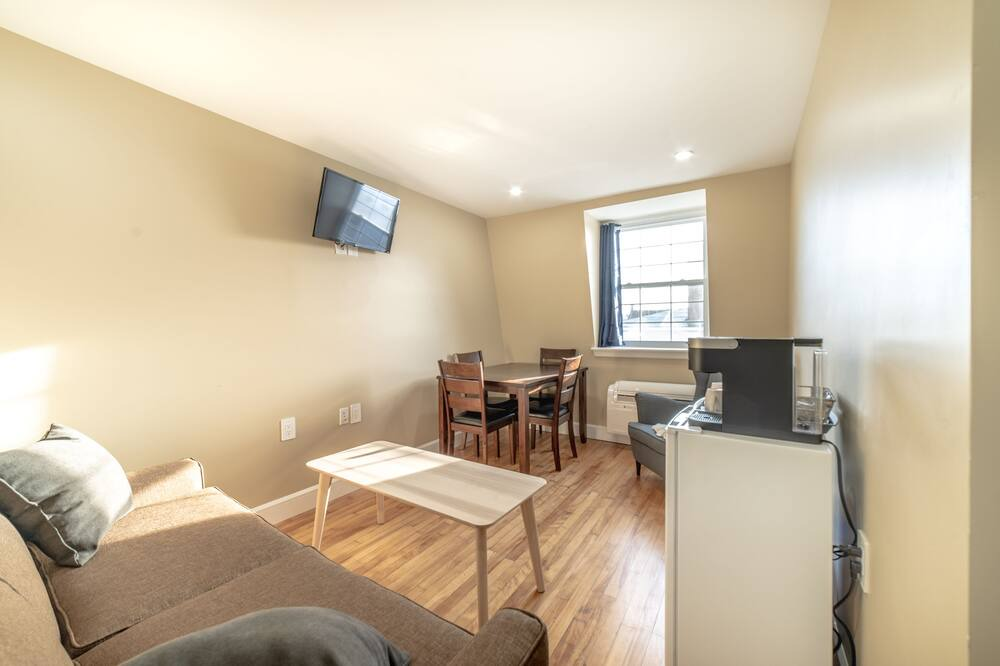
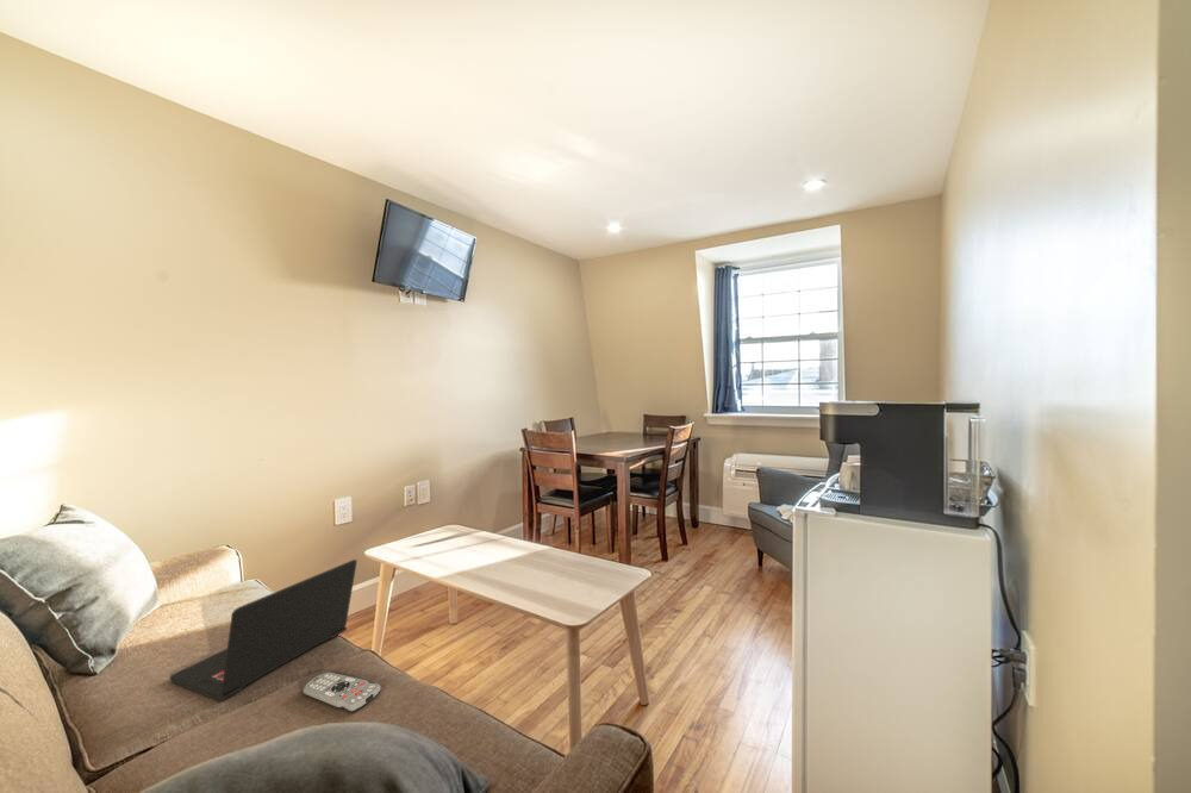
+ remote control (339, 689)
+ laptop (269, 614)
